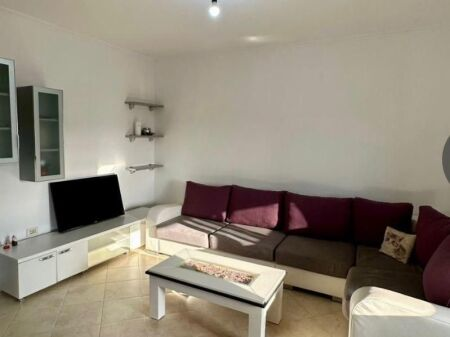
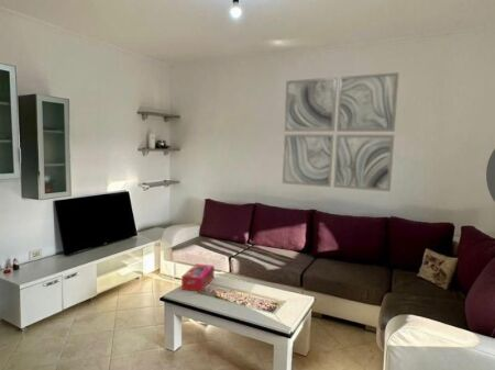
+ tissue box (198, 277)
+ wall art (333, 131)
